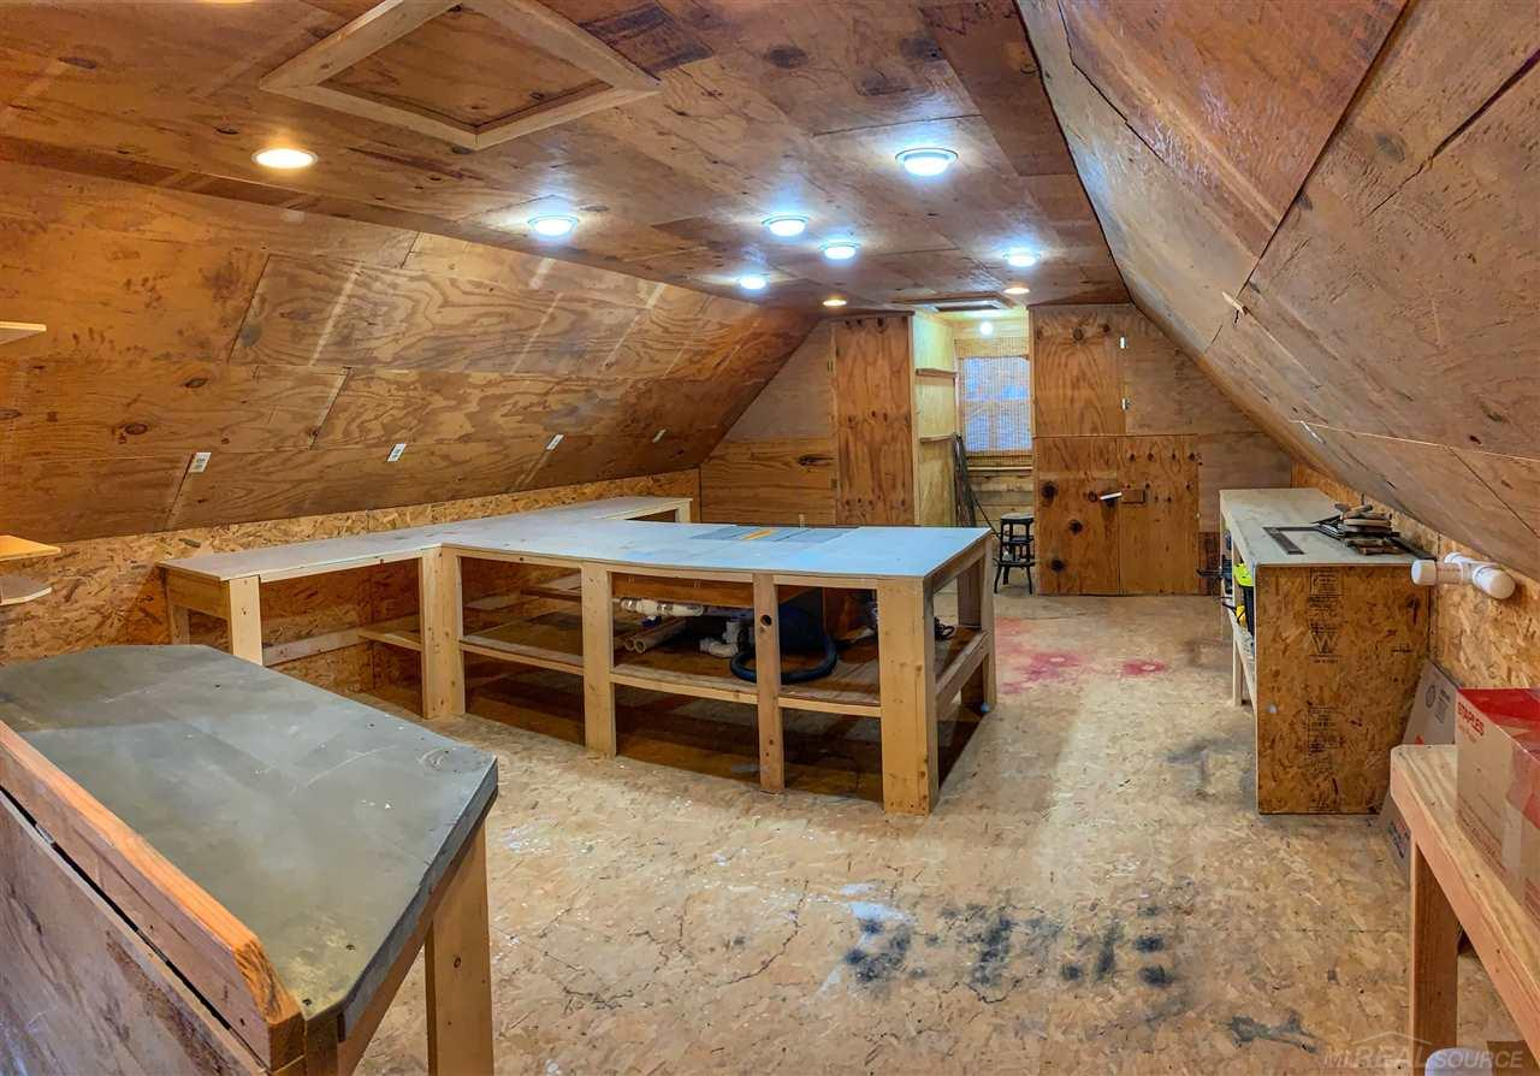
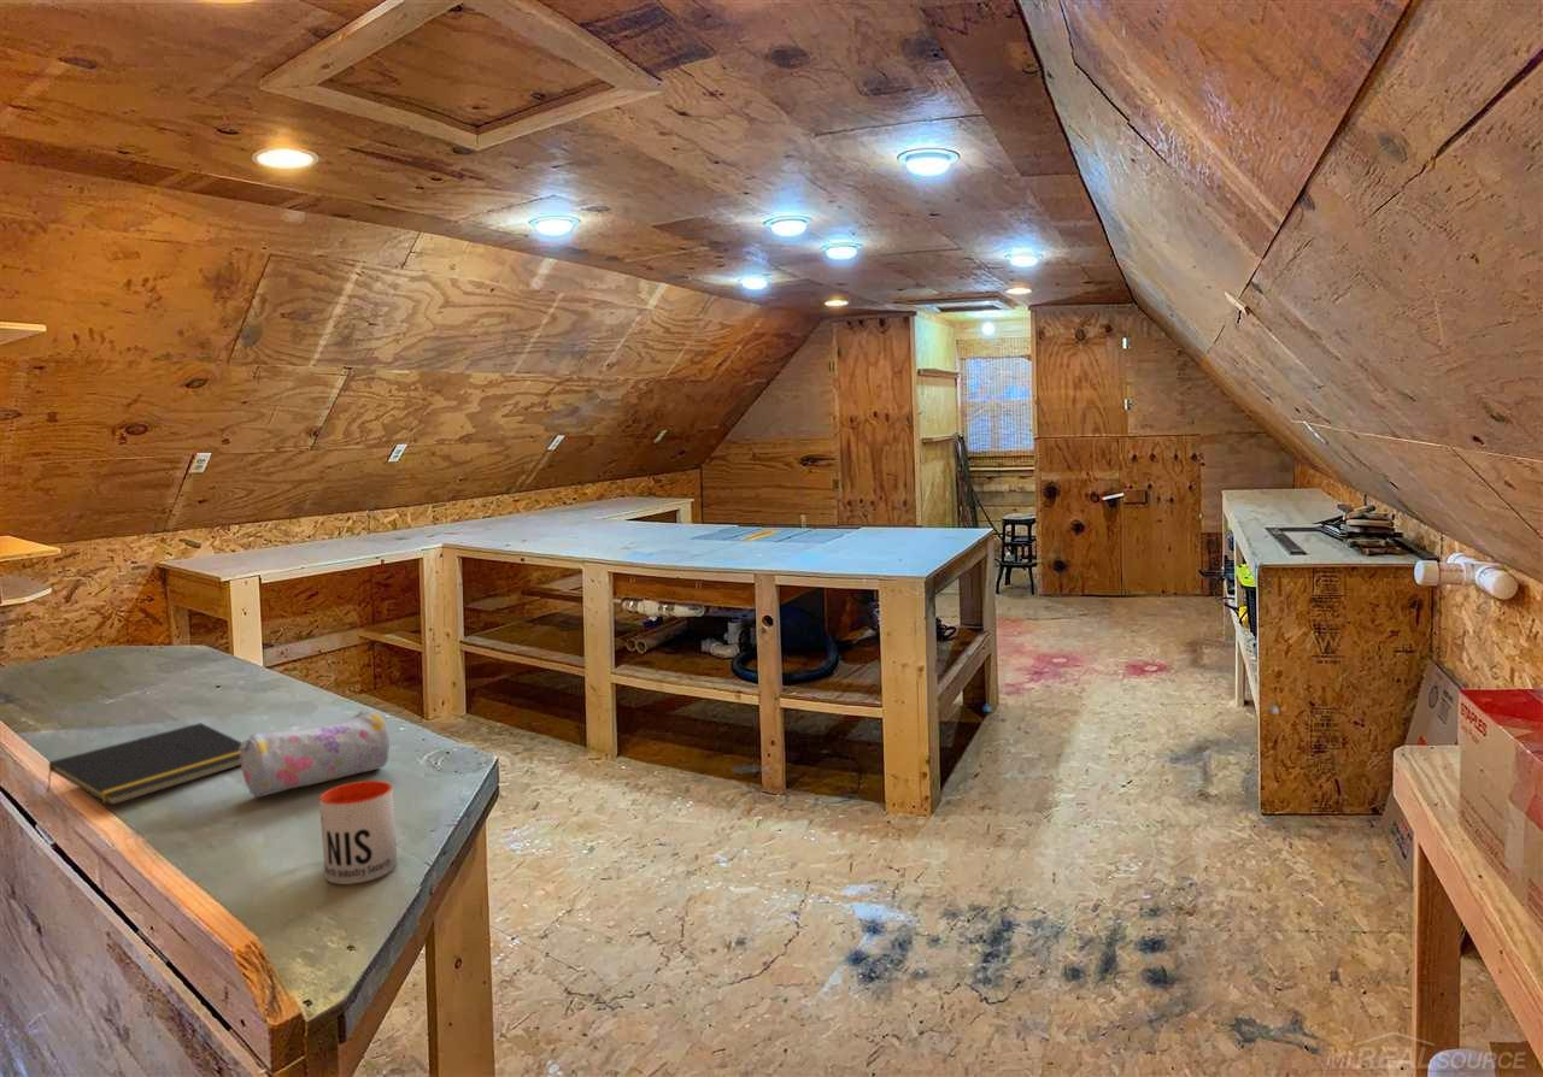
+ notepad (159, 760)
+ mug (354, 825)
+ pencil case (317, 752)
